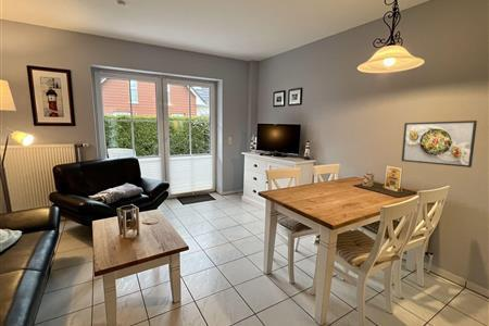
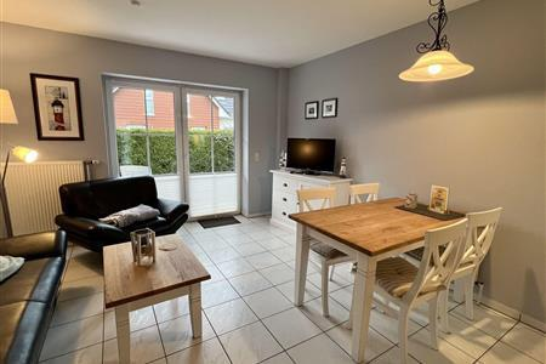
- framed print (435, 142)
